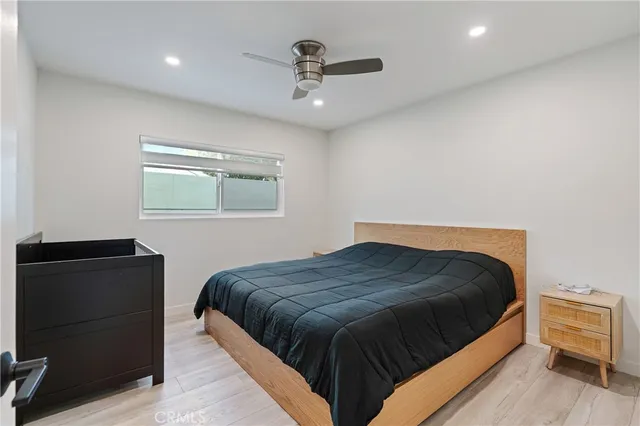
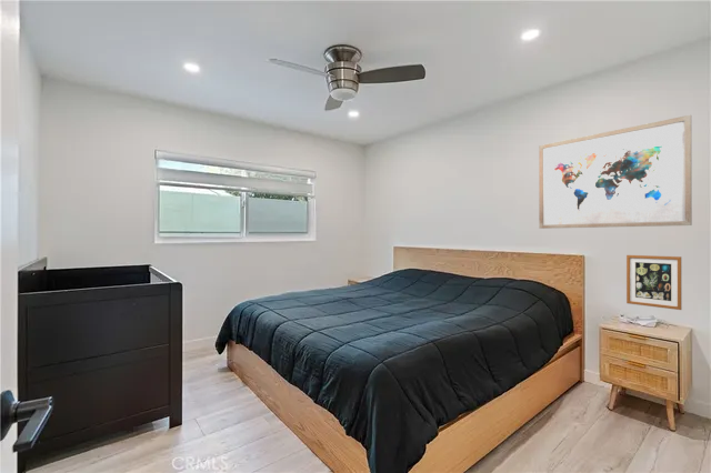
+ wall art (652, 281)
+ wall art (604, 180)
